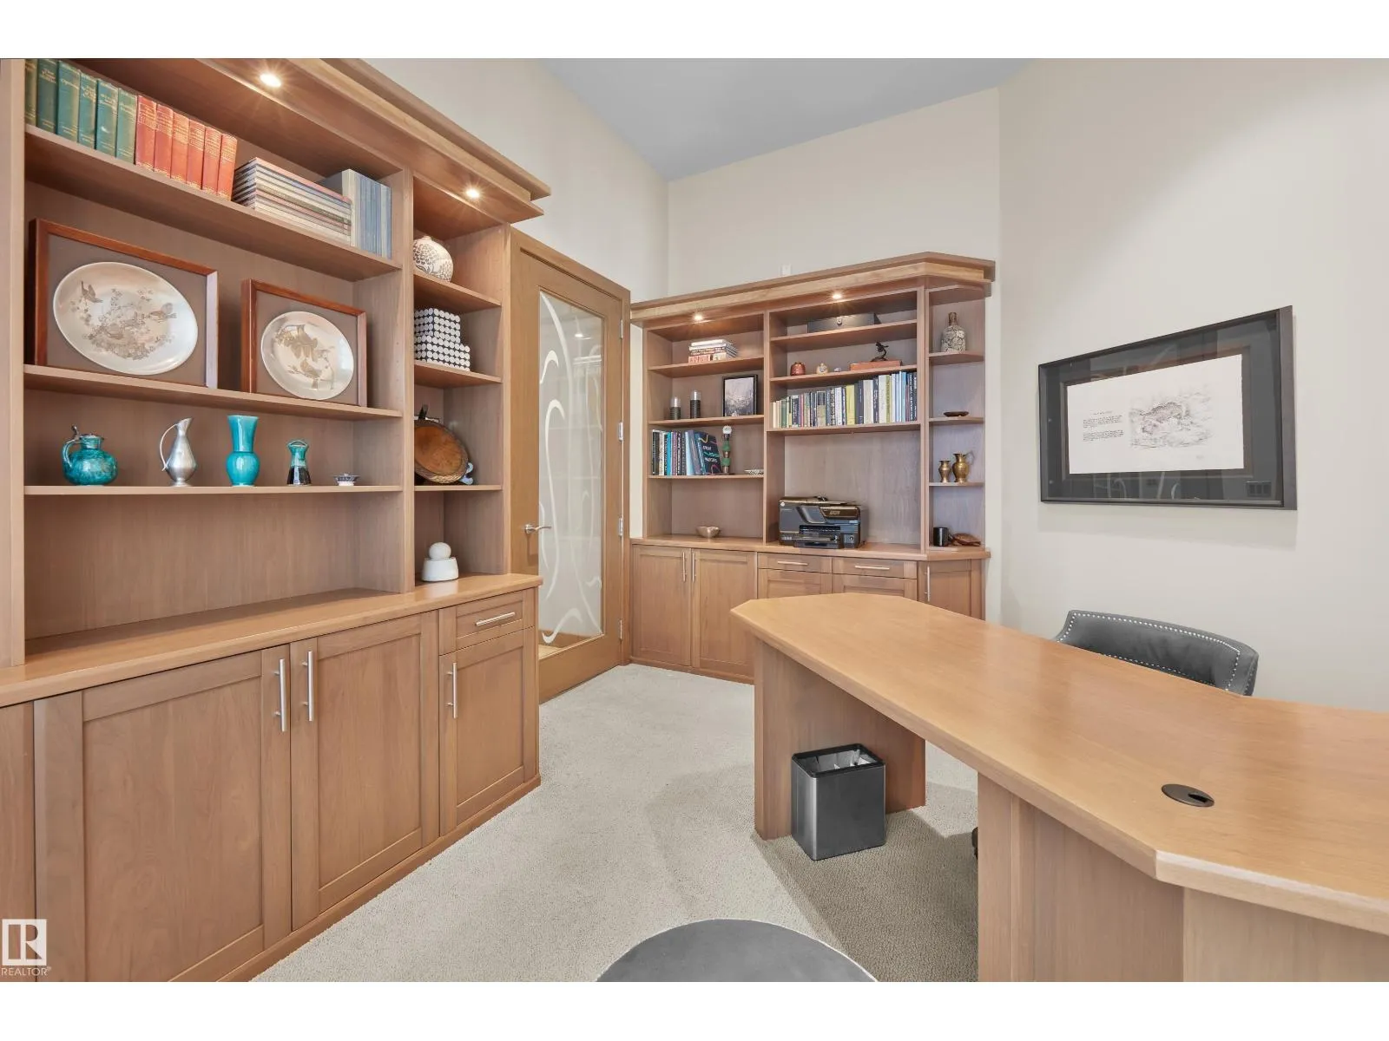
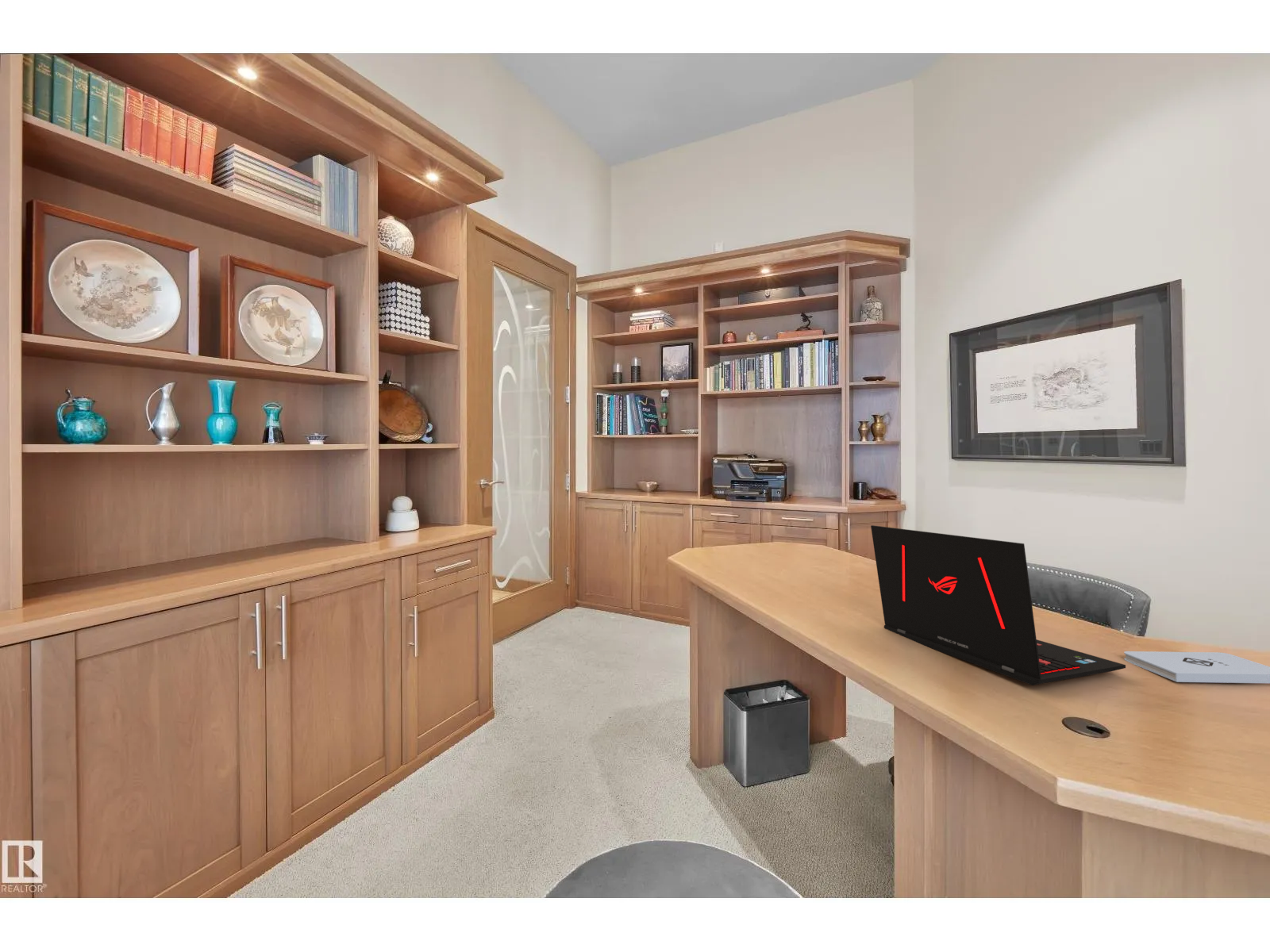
+ notepad (1202, 666)
+ laptop (983, 590)
